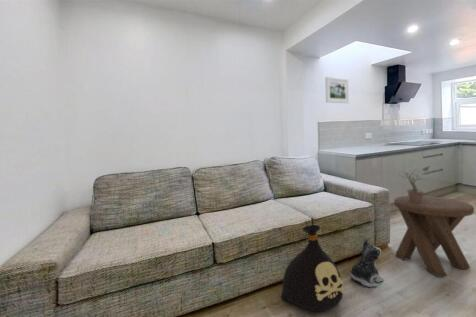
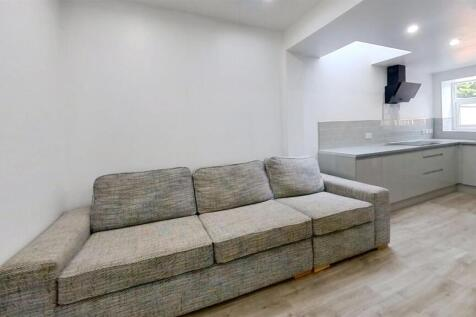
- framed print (337, 90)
- bag (312, 262)
- music stool (430, 232)
- plush toy (364, 260)
- potted plant (412, 180)
